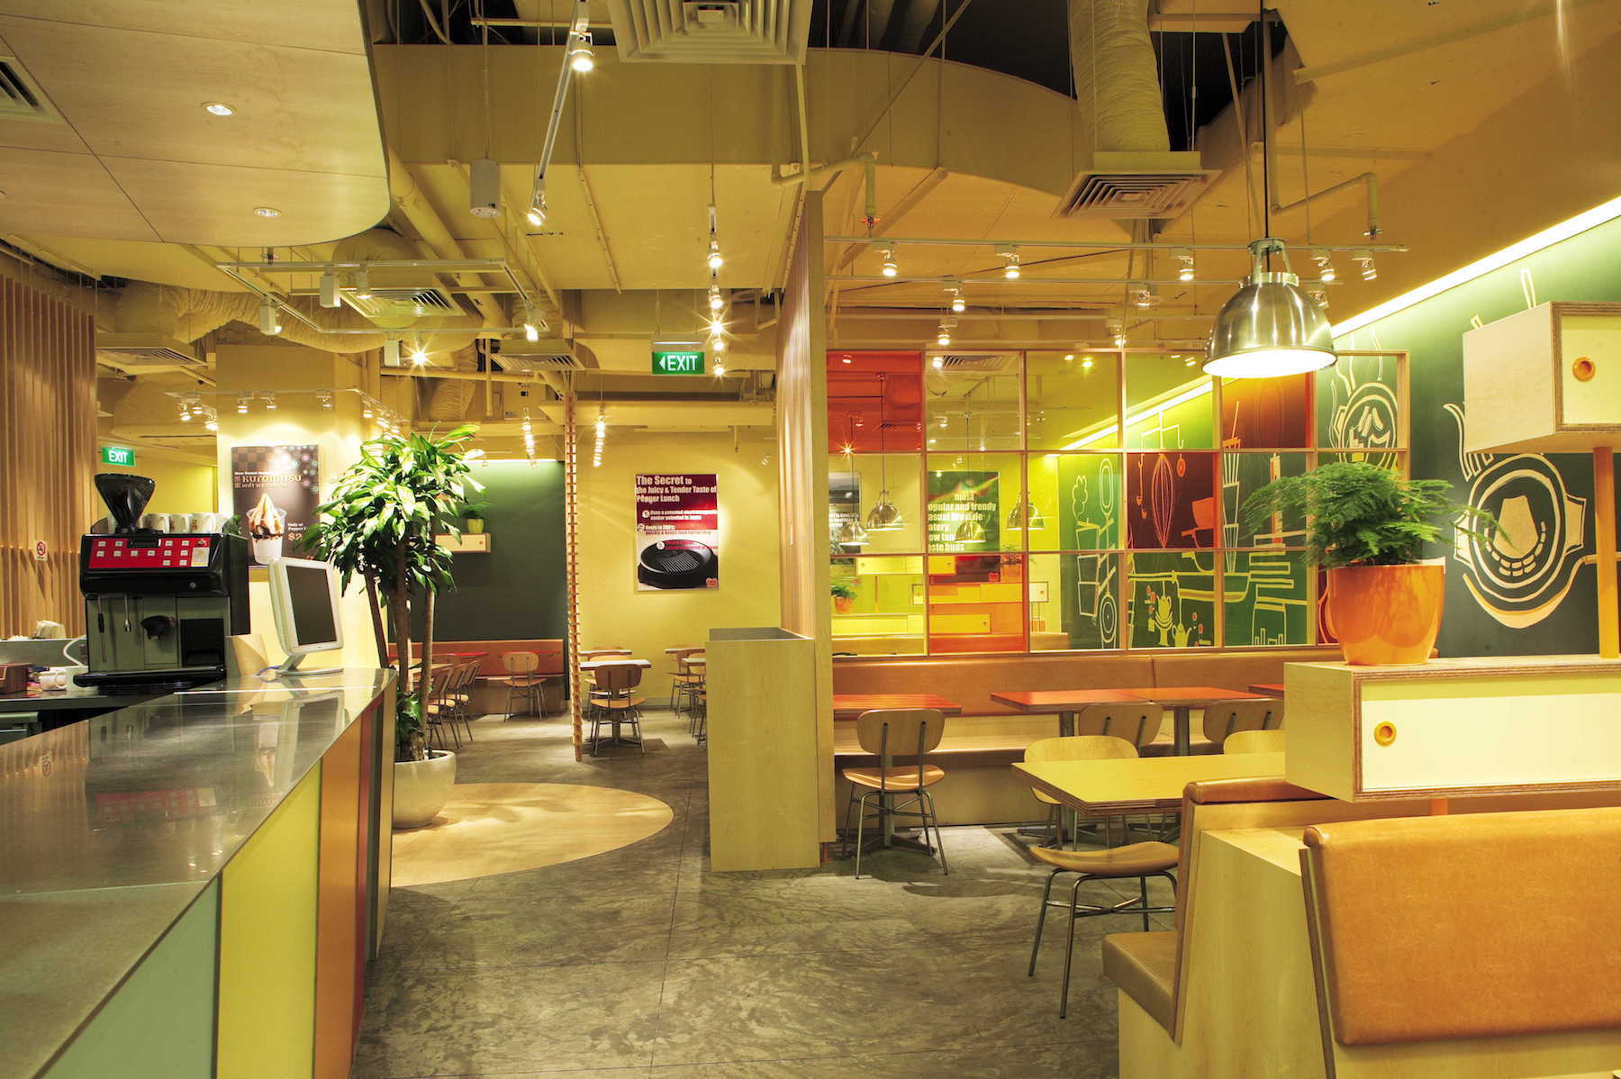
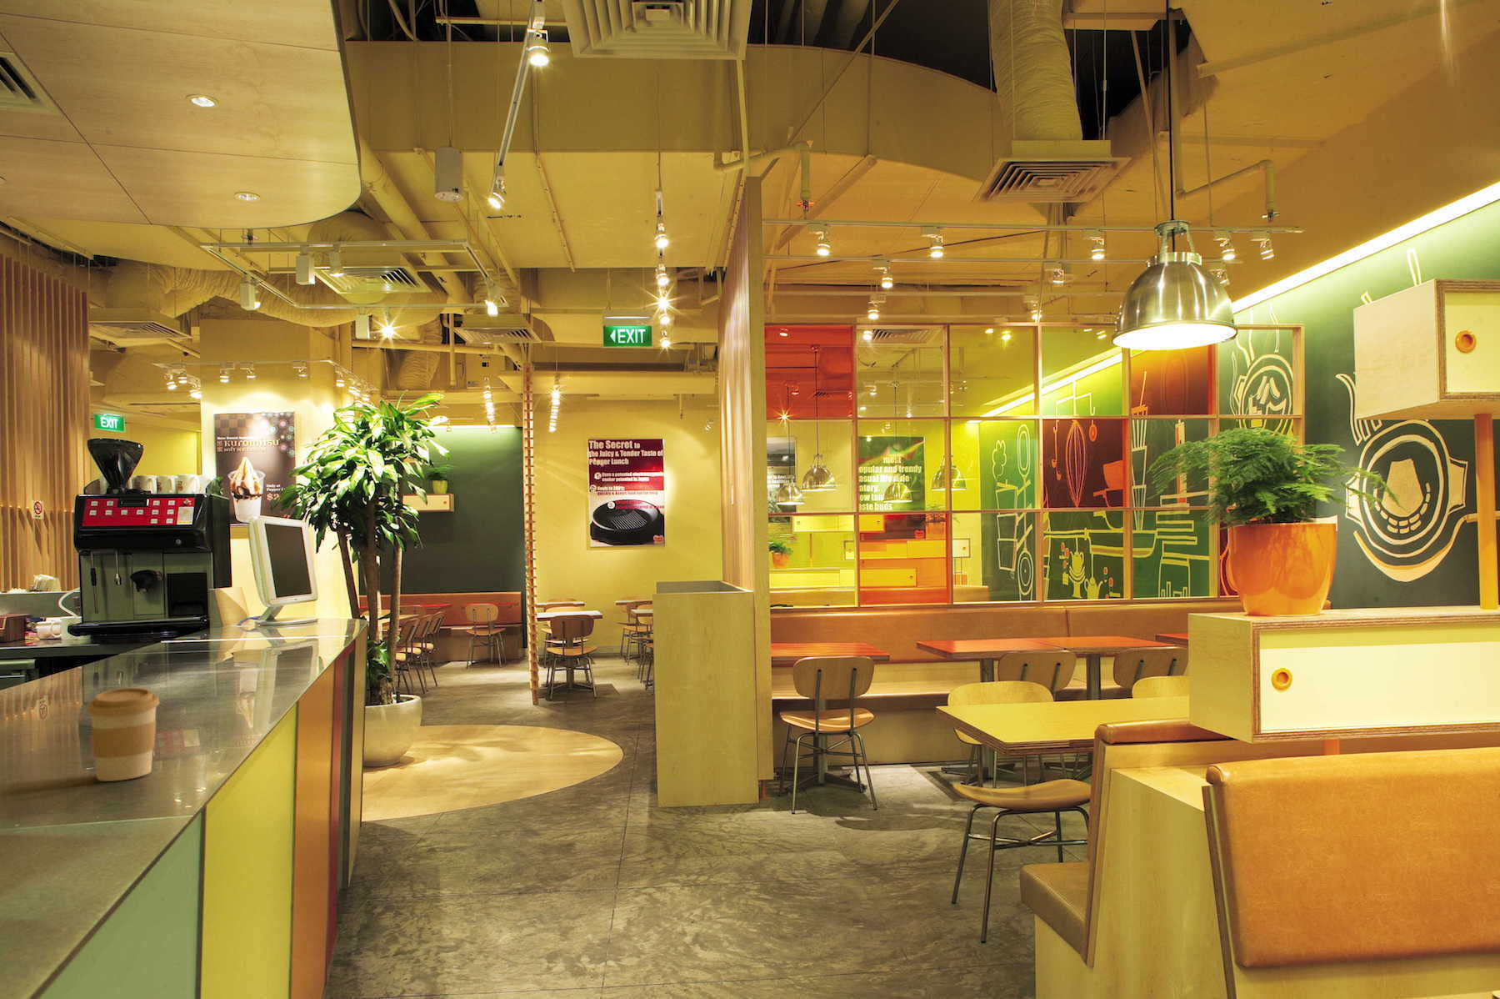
+ coffee cup (124, 733)
